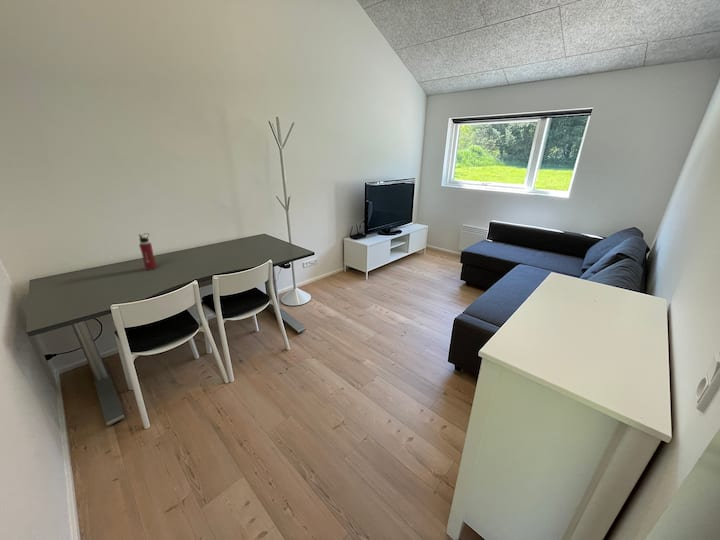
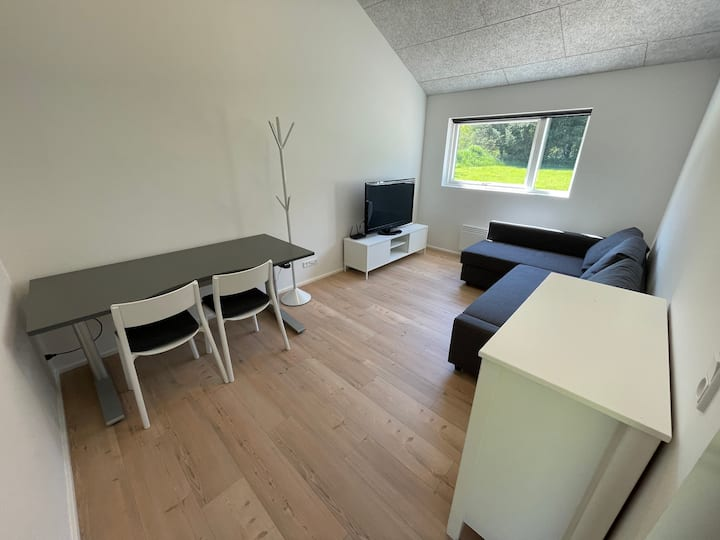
- water bottle (147, 251)
